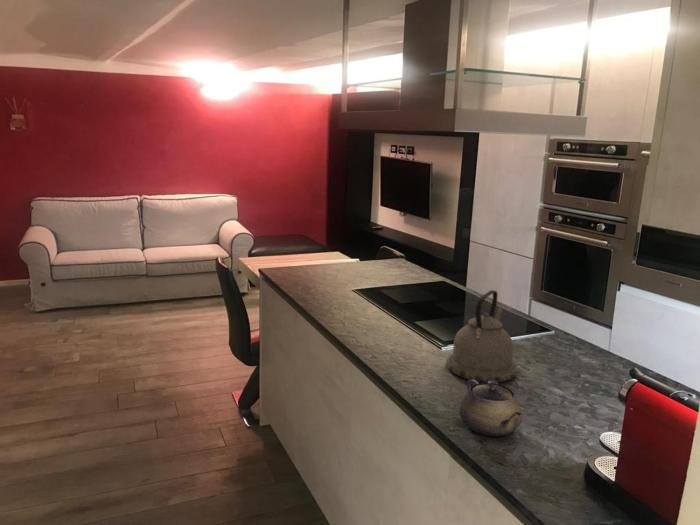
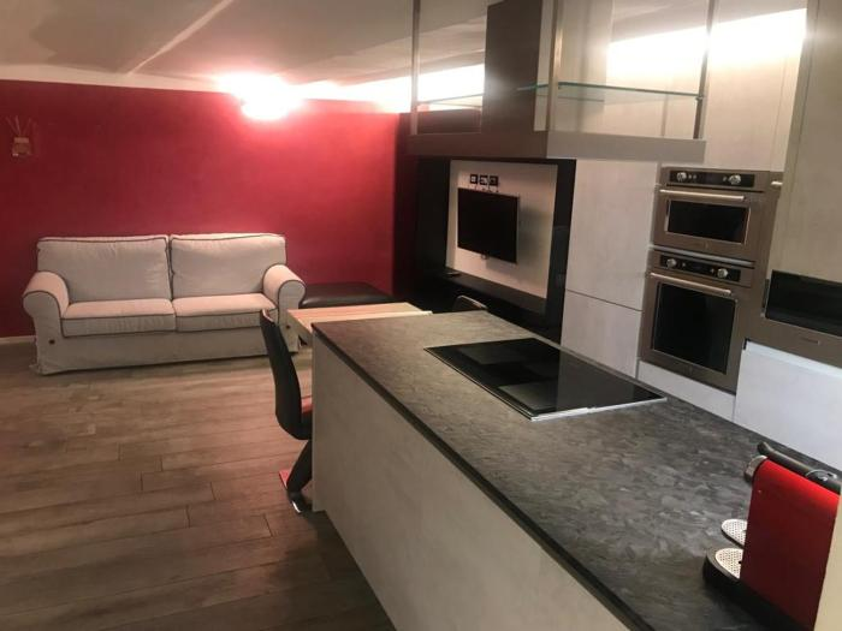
- teapot (492, 406)
- kettle (483, 330)
